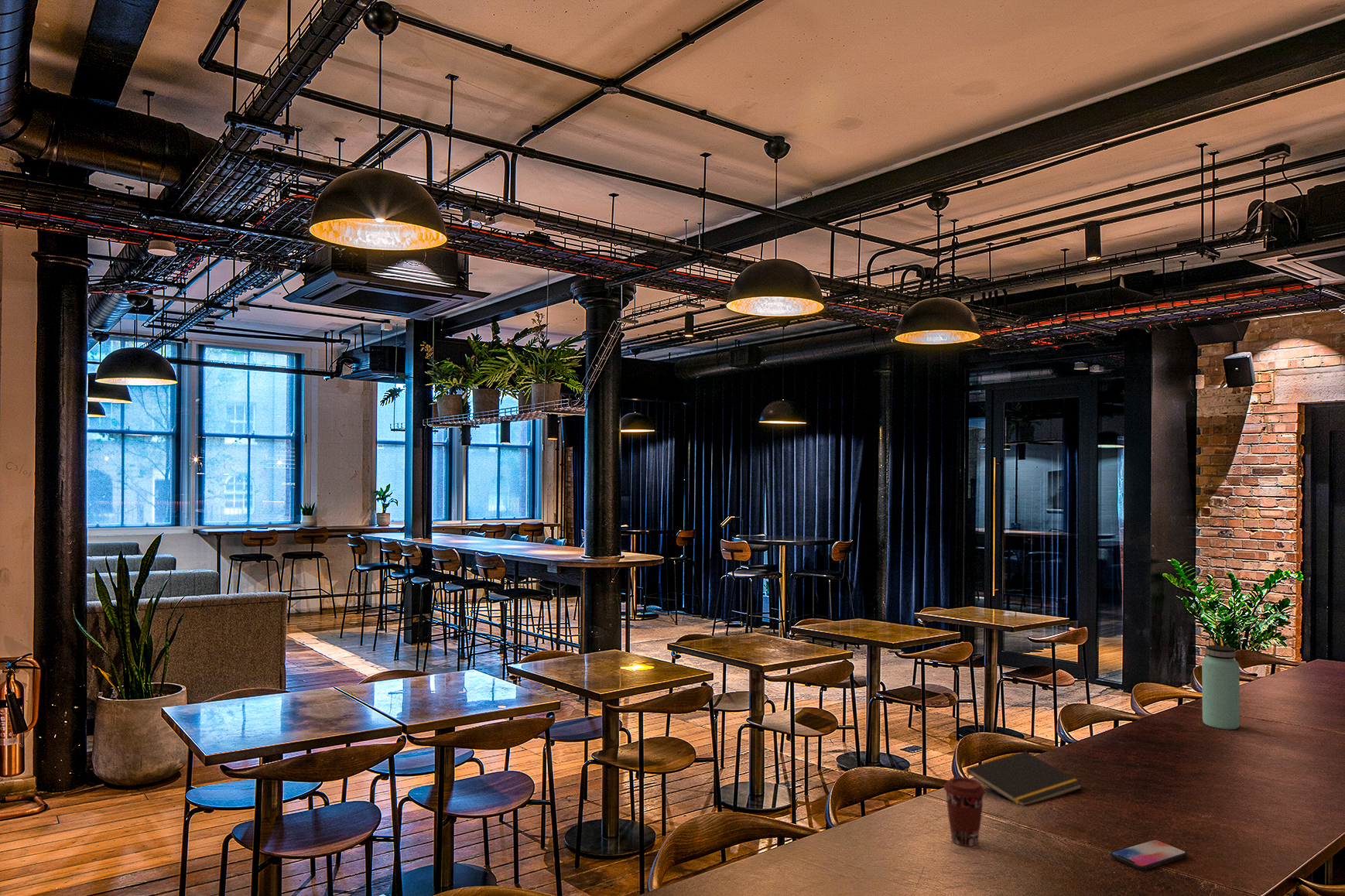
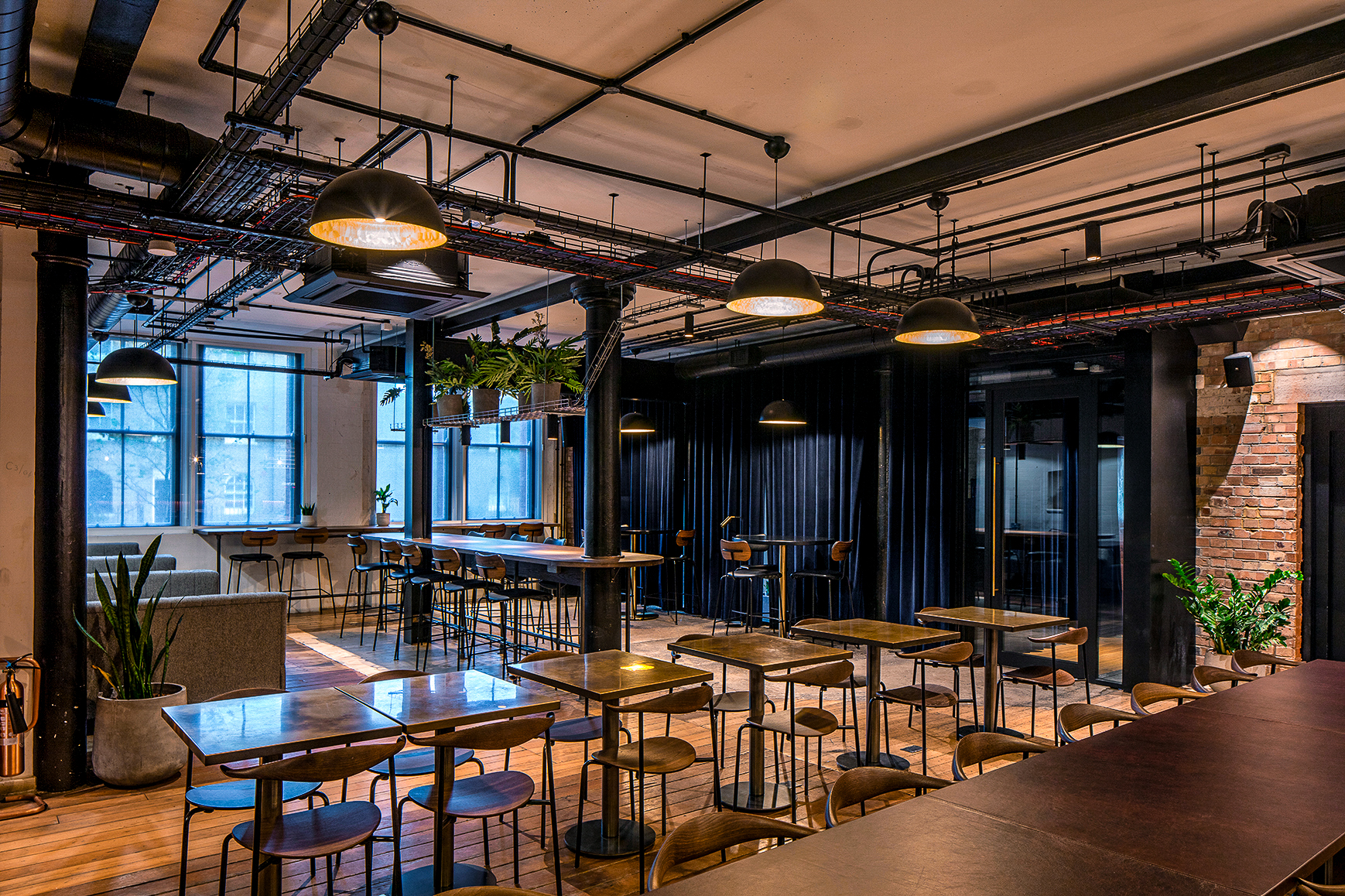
- smartphone (1148, 854)
- notepad (1024, 778)
- bottle (1220, 686)
- coffee cup (964, 811)
